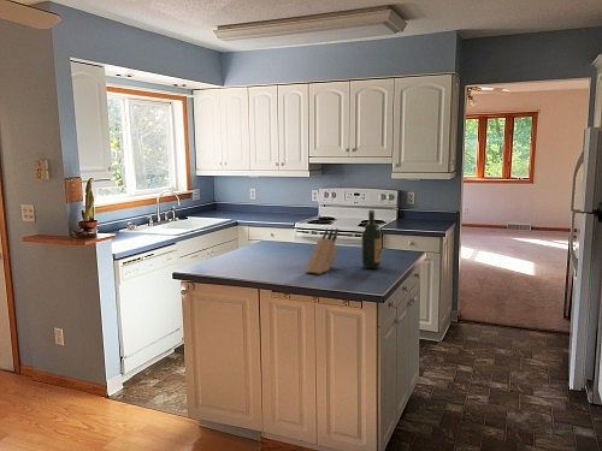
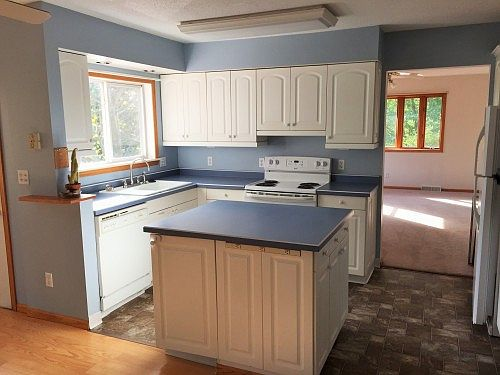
- wine bottle (371, 238)
- knife block (323, 249)
